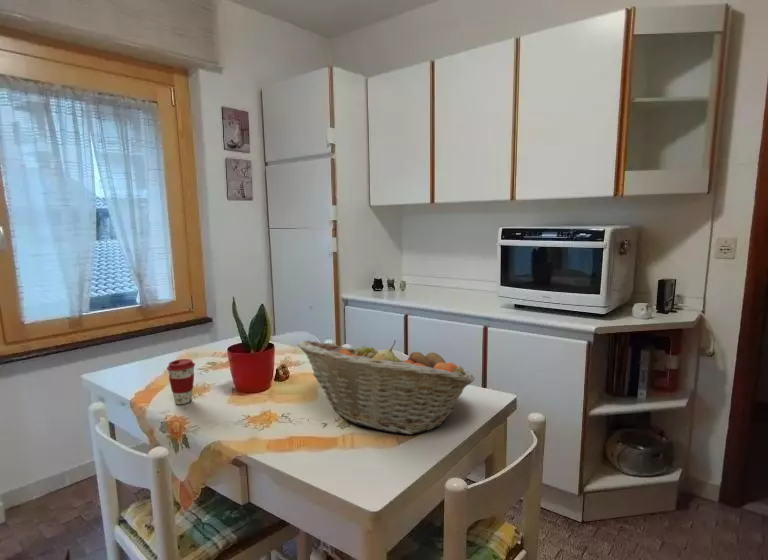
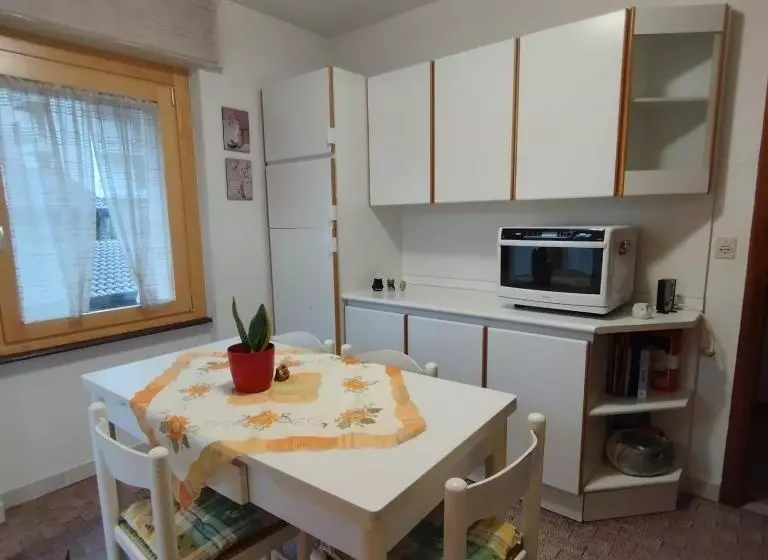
- coffee cup (182, 381)
- fruit basket (383, 373)
